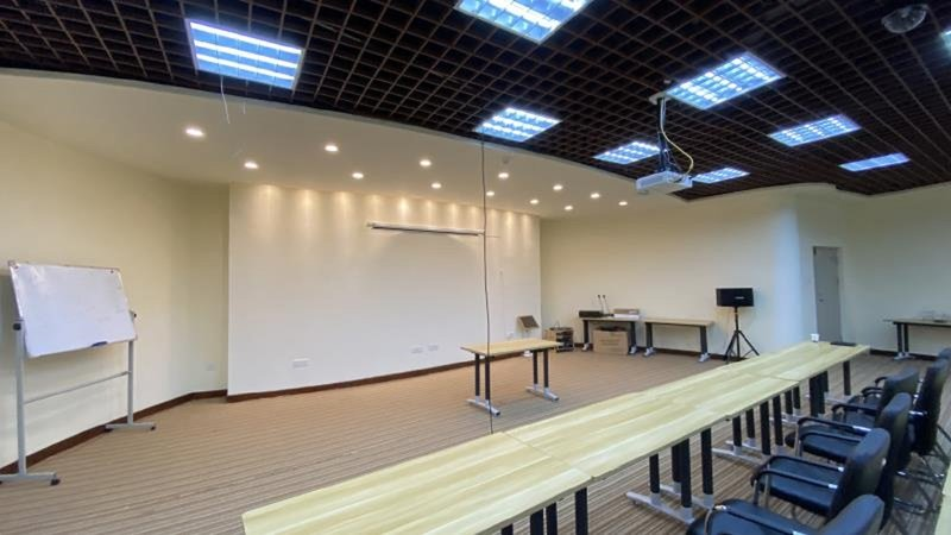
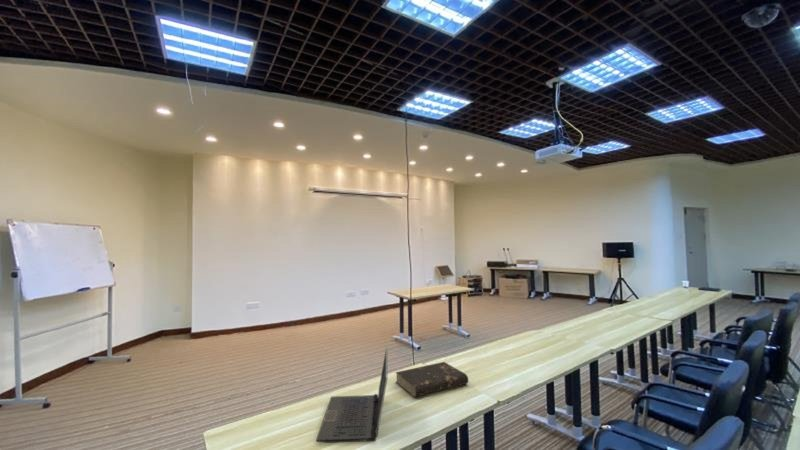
+ laptop (356, 396)
+ book (431, 378)
